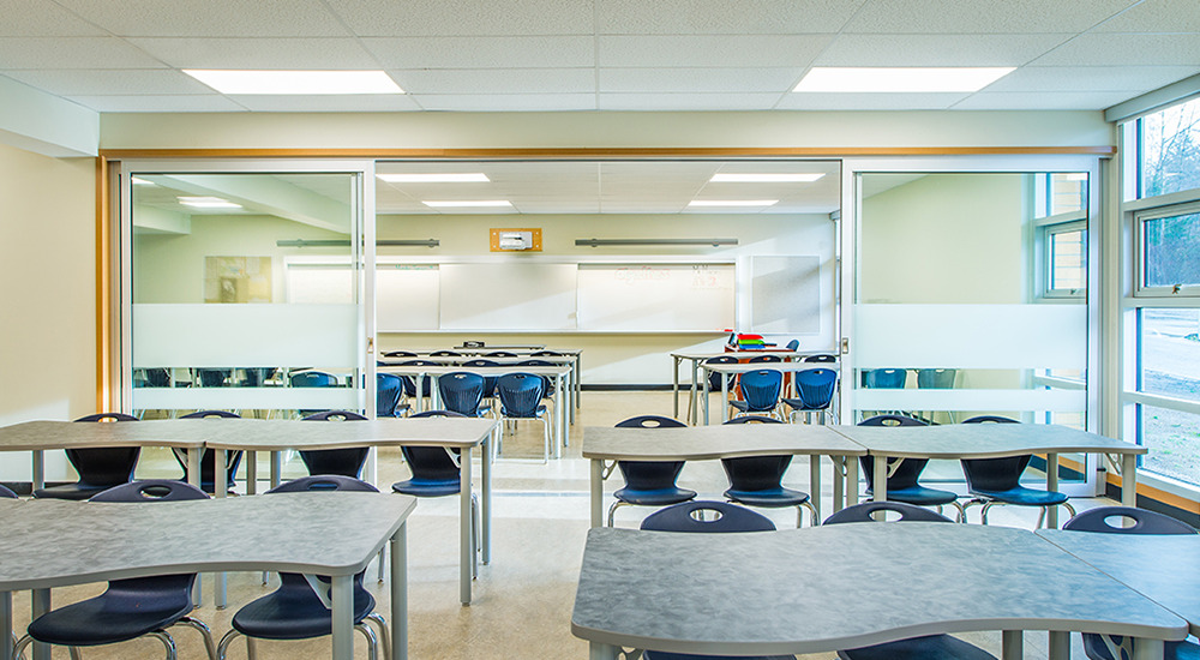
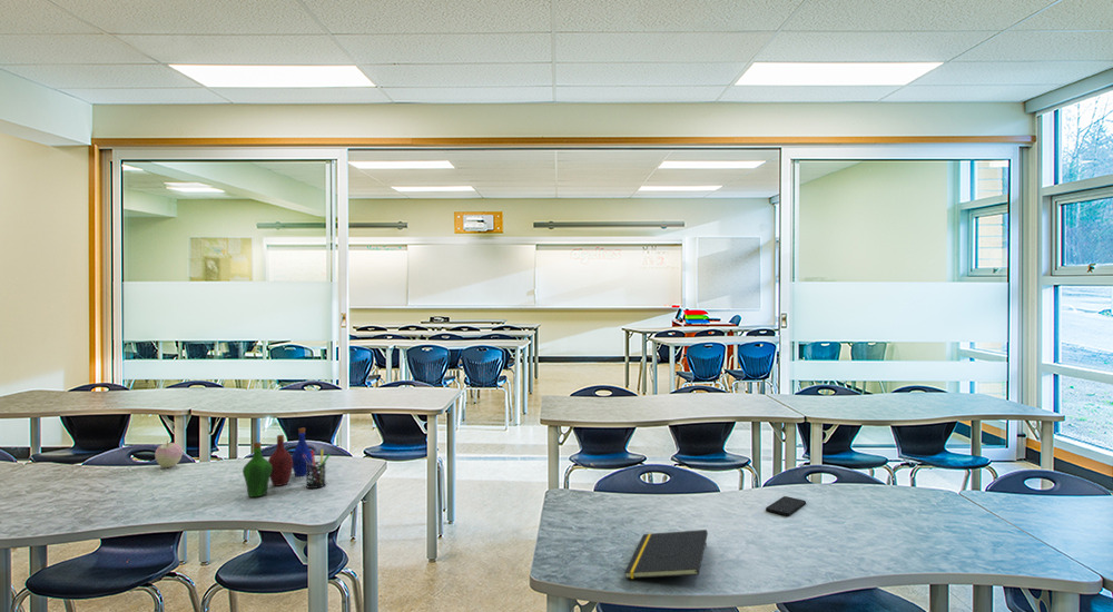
+ bottle (280, 458)
+ apple (168, 453)
+ pen holder (317, 466)
+ notepad (668, 552)
+ smartphone (786, 505)
